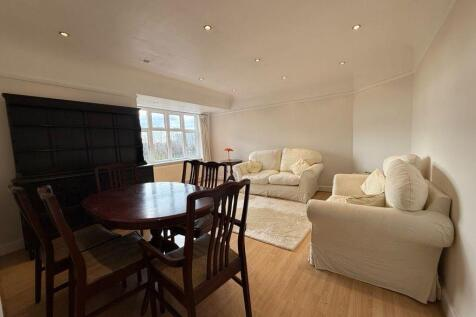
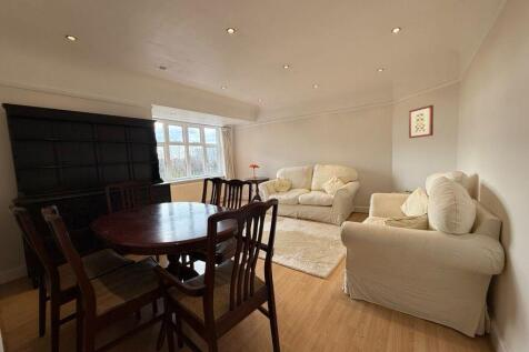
+ wall art (420, 122)
